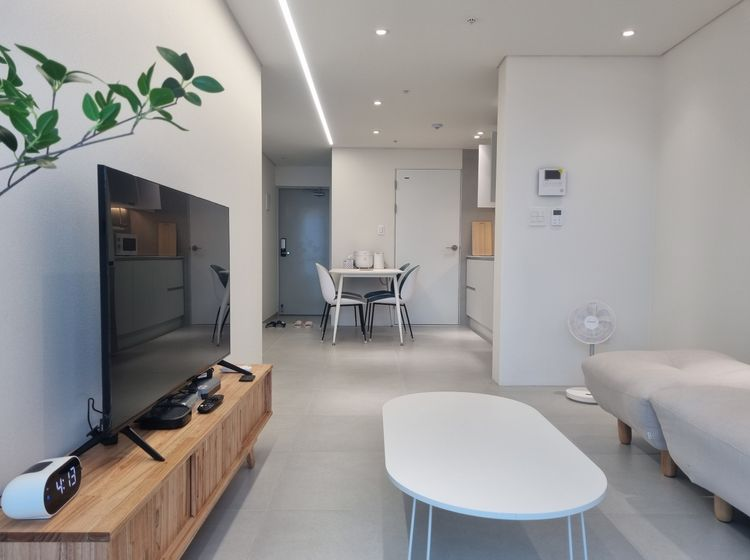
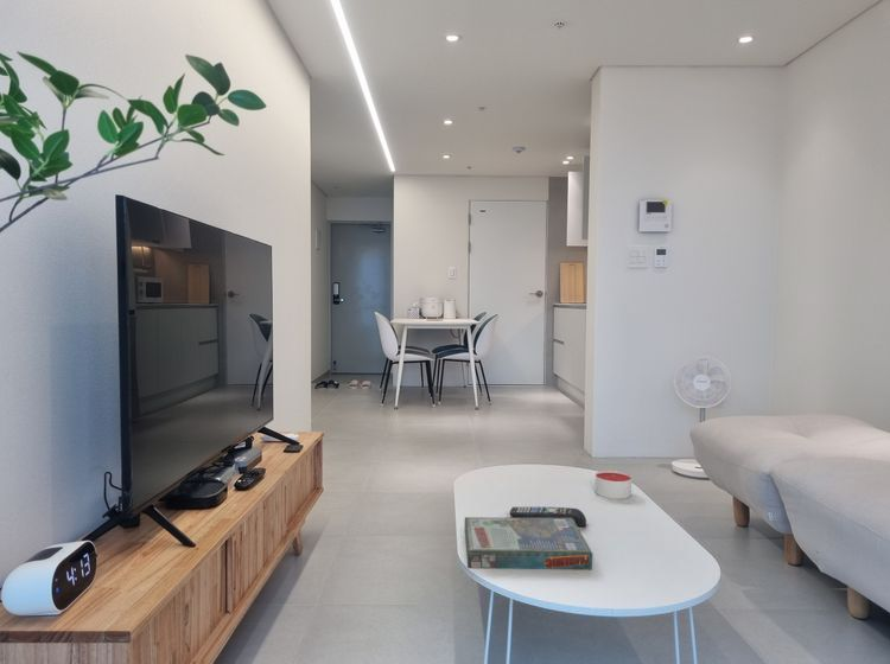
+ remote control (547, 515)
+ candle (612, 484)
+ board game (523, 541)
